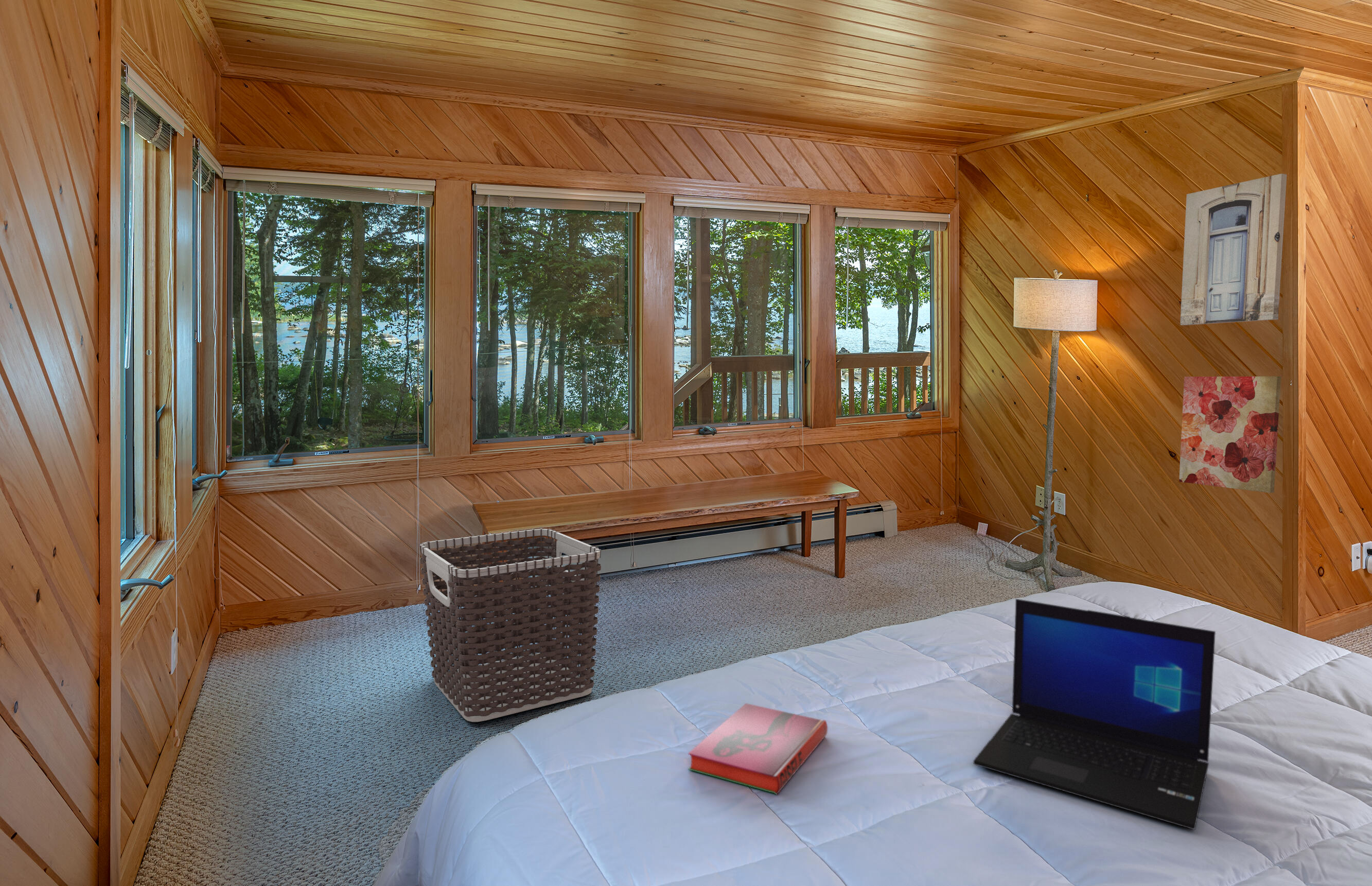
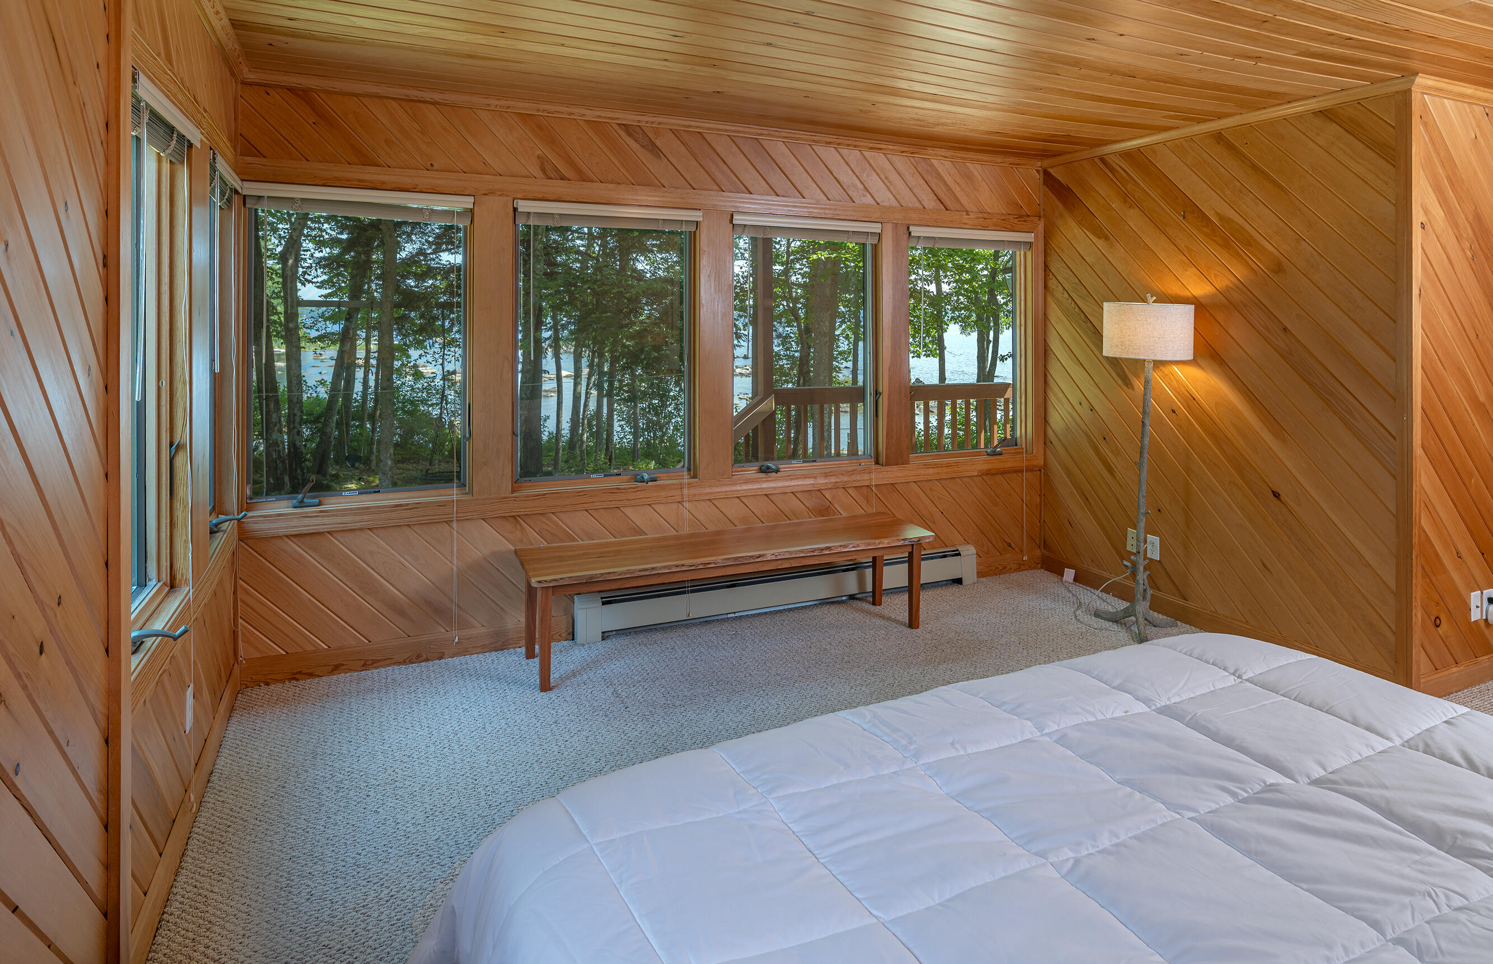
- wall art (1230, 254)
- laptop (1093, 699)
- hardback book (761, 744)
- clothes hamper (510, 616)
- wall art (1227, 432)
